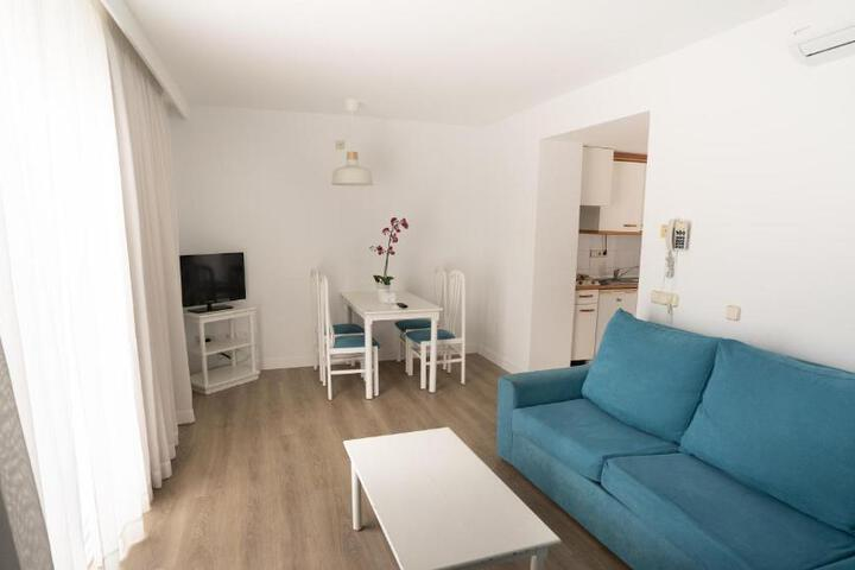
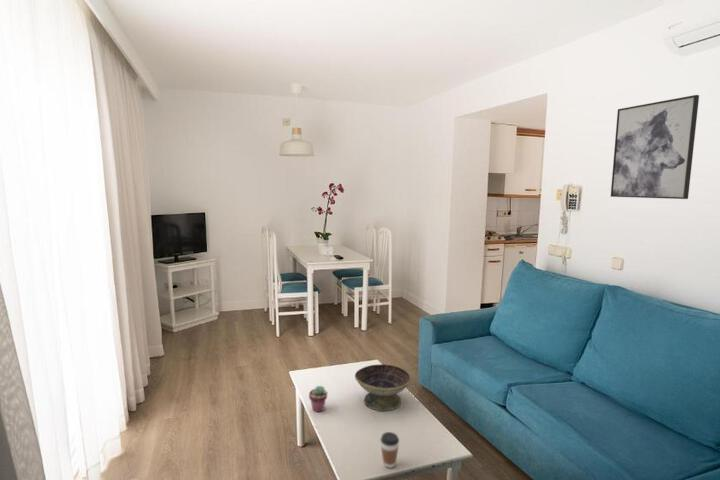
+ coffee cup (389, 450)
+ potted succulent (318, 397)
+ decorative bowl (382, 386)
+ wall art (650, 150)
